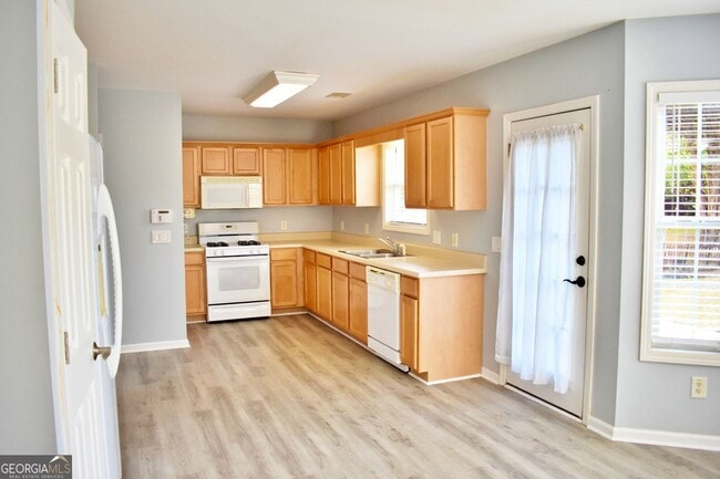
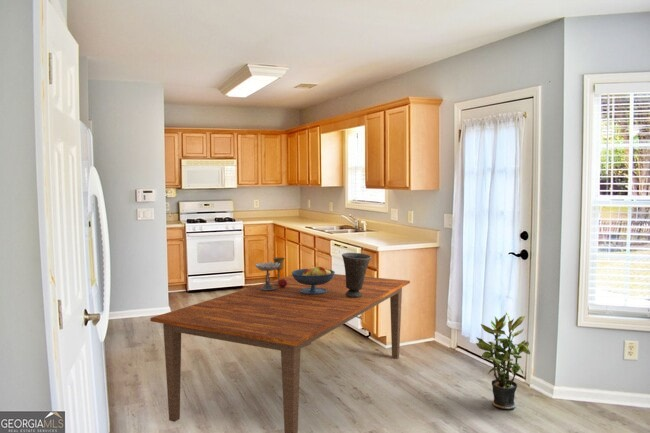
+ vase (356, 275)
+ dining table (301, 340)
+ goblet (269, 274)
+ fruit bowl (313, 278)
+ potted plant (501, 358)
